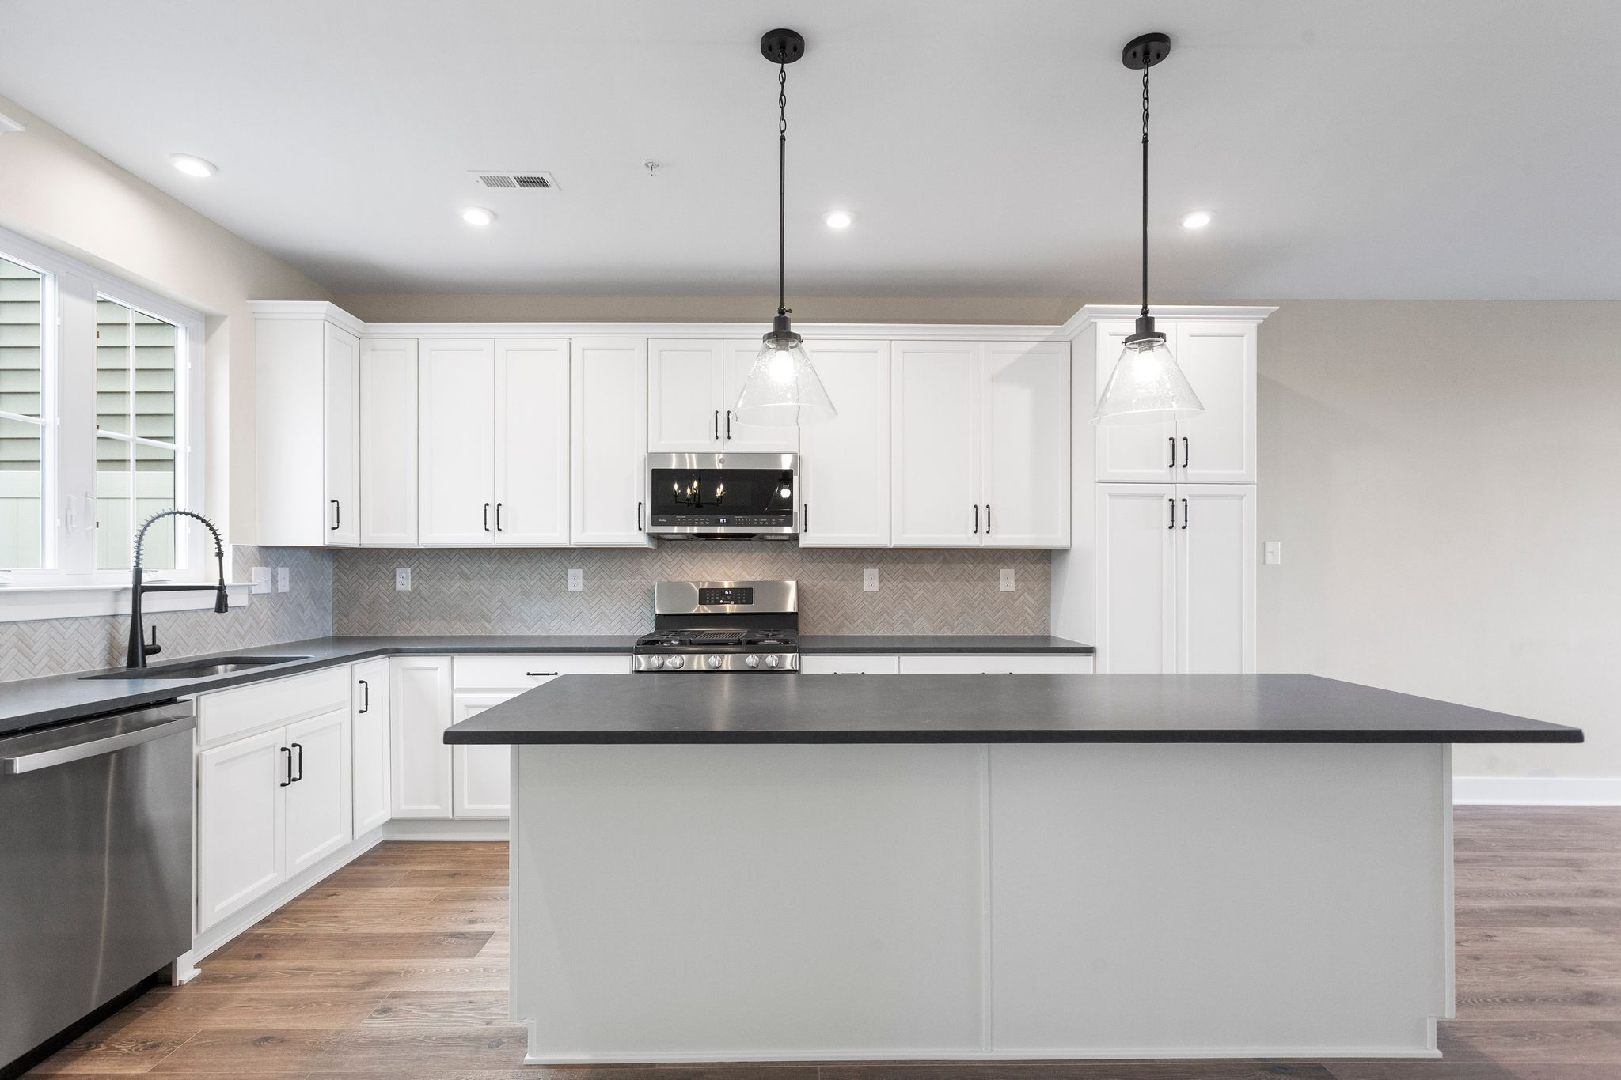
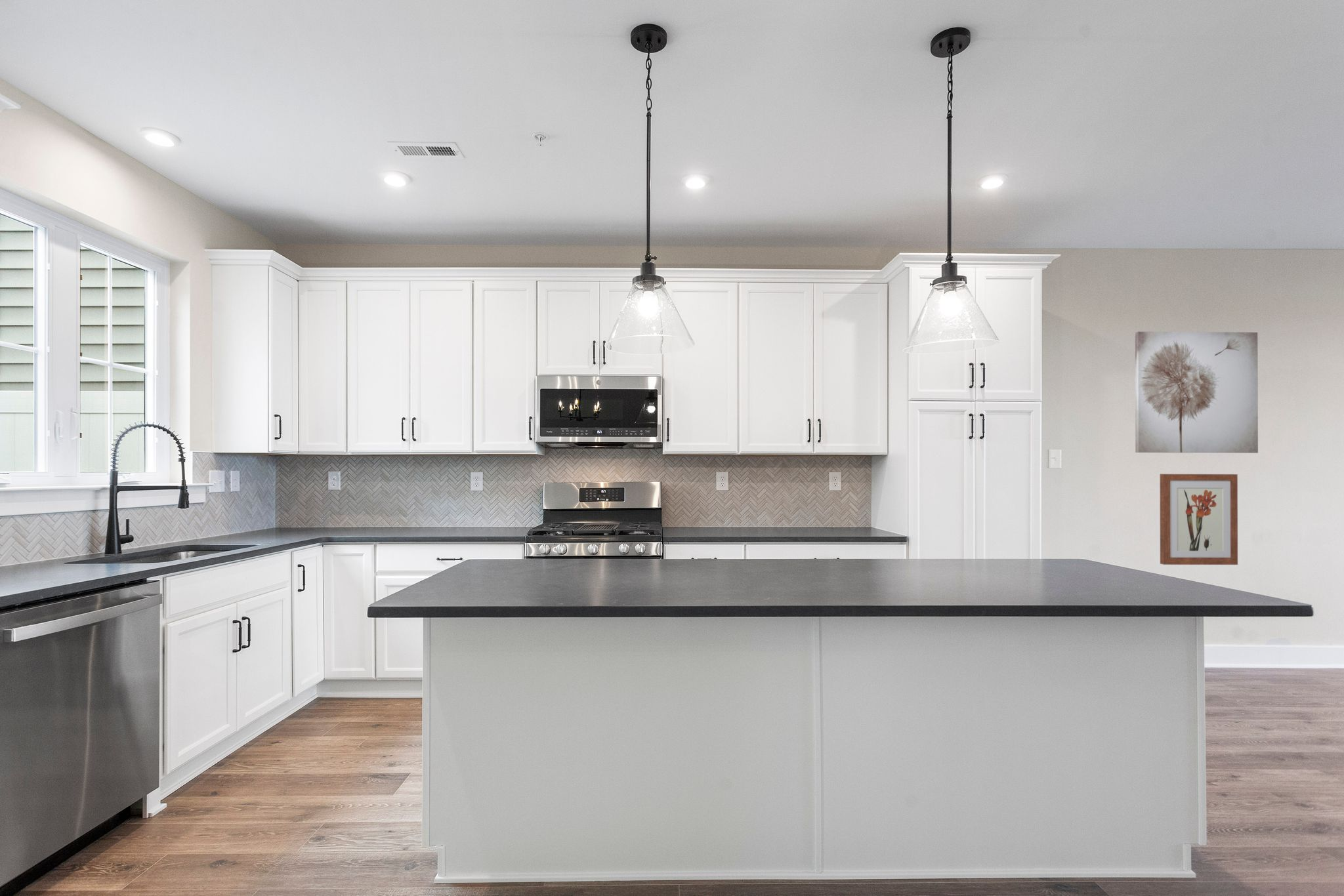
+ wall art (1198, 519)
+ wall art (1196, 392)
